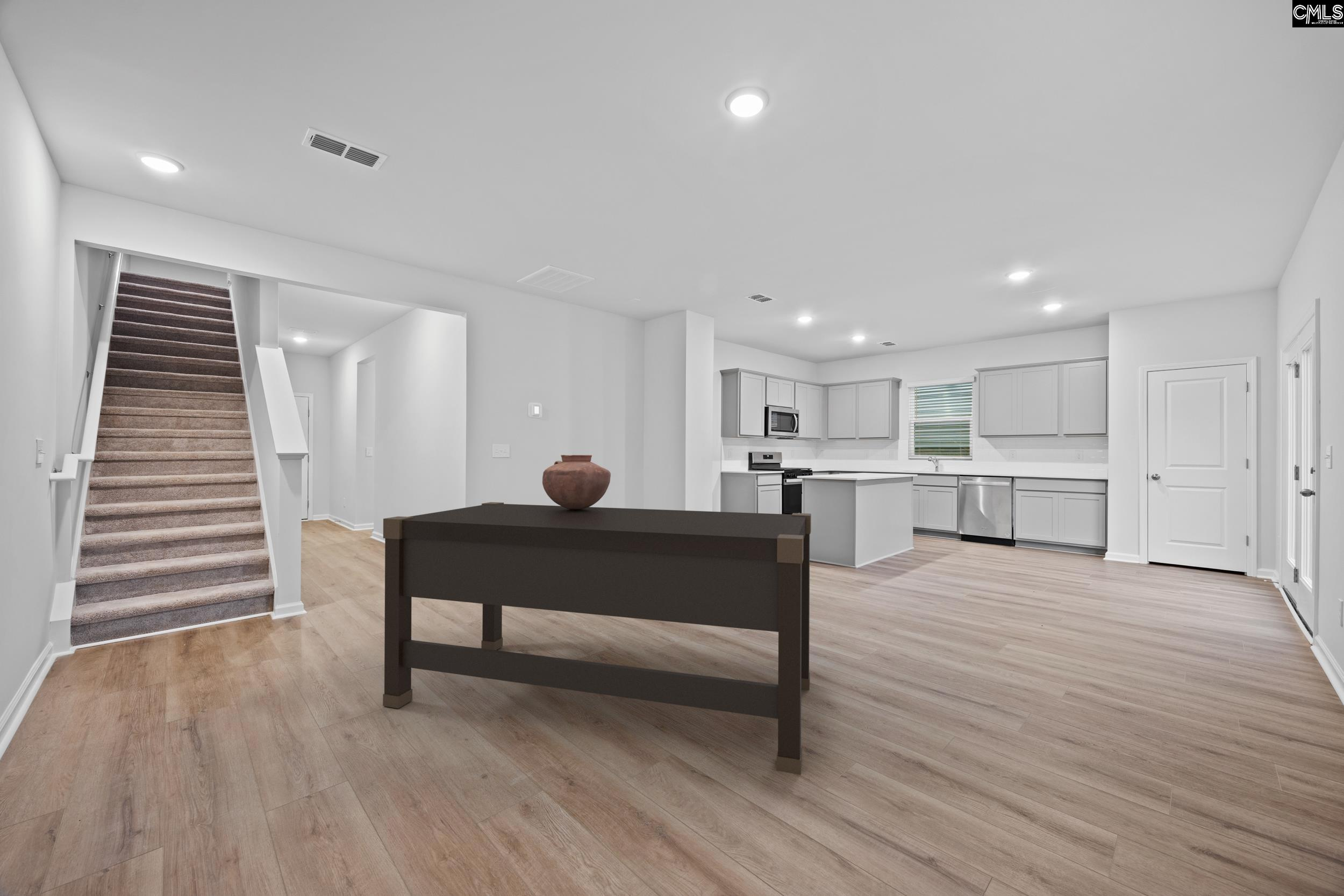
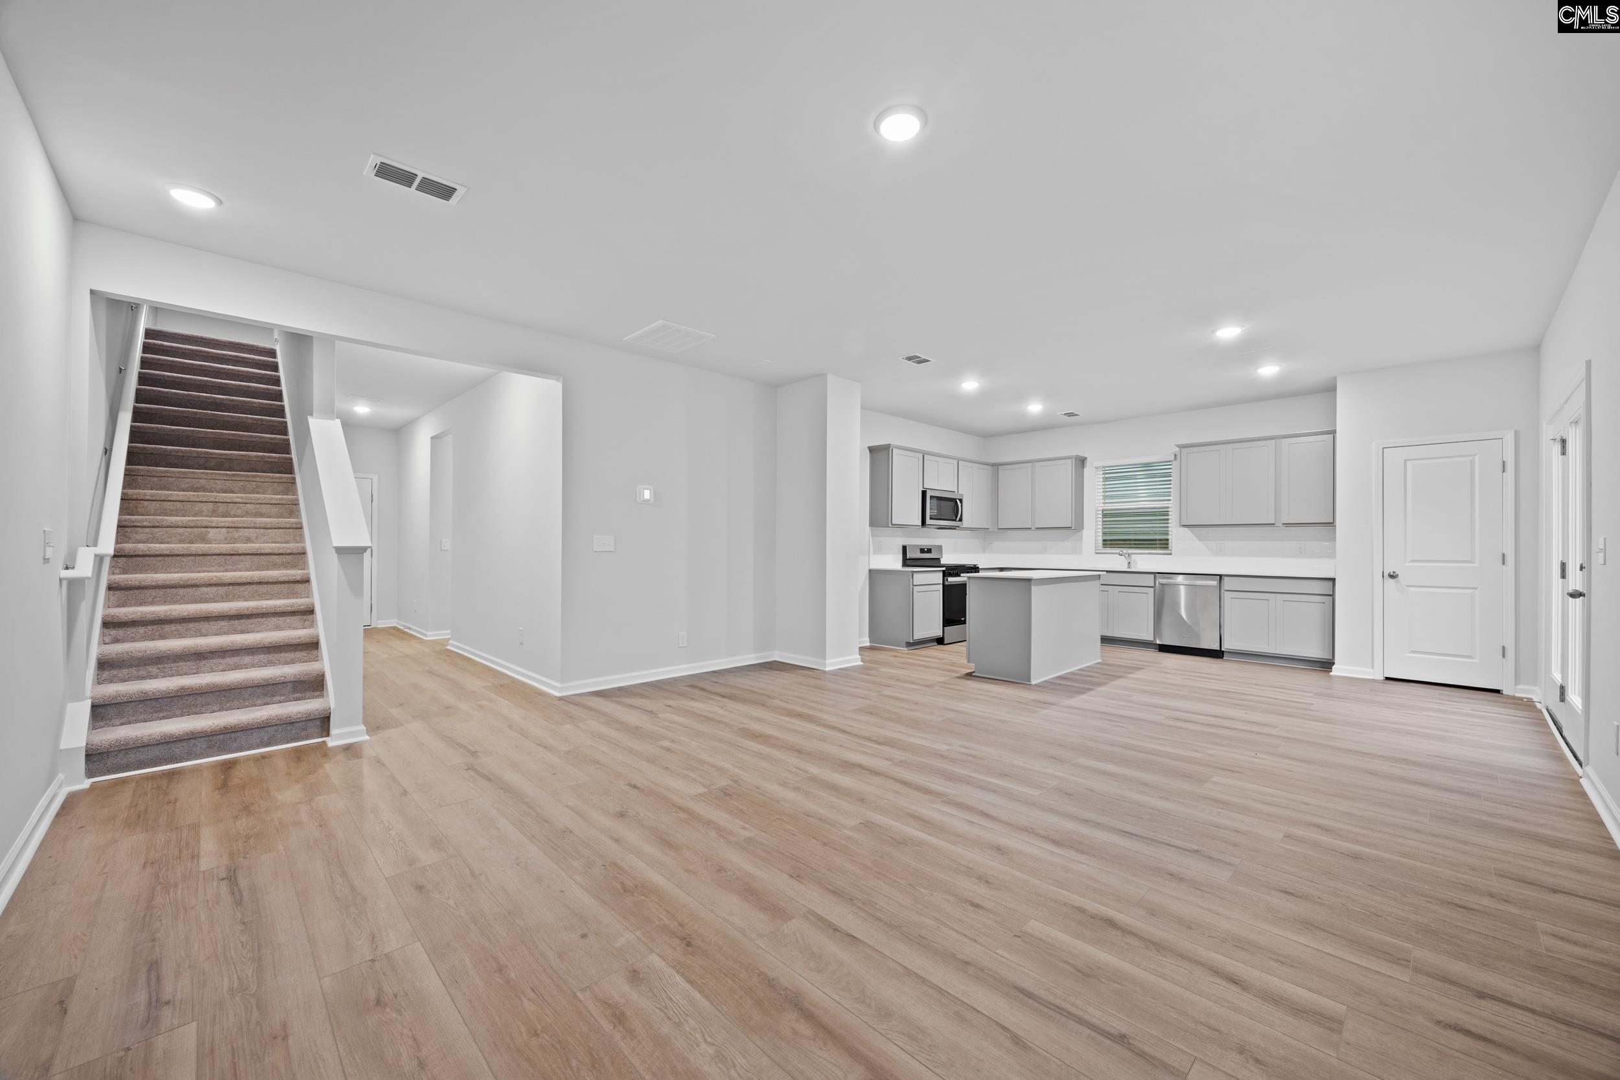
- dining table (607, 605)
- vase (576, 481)
